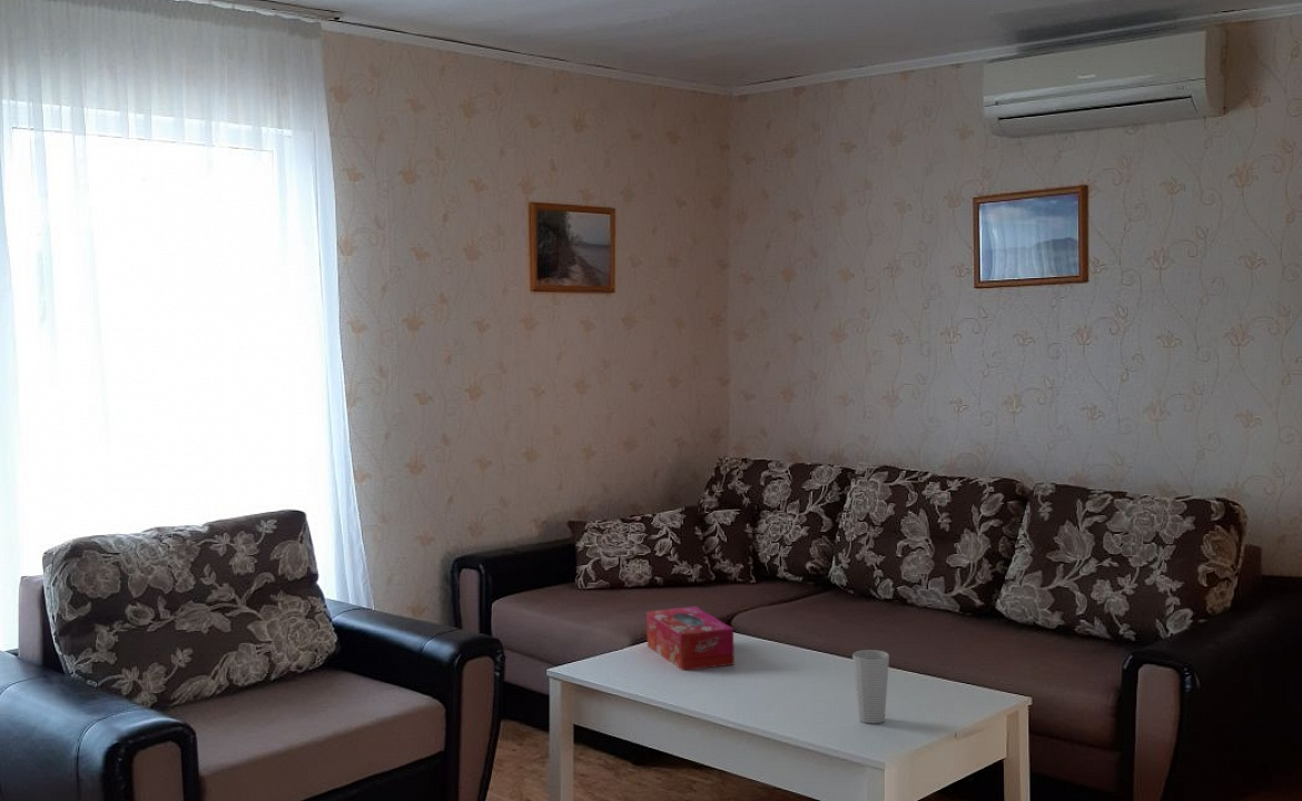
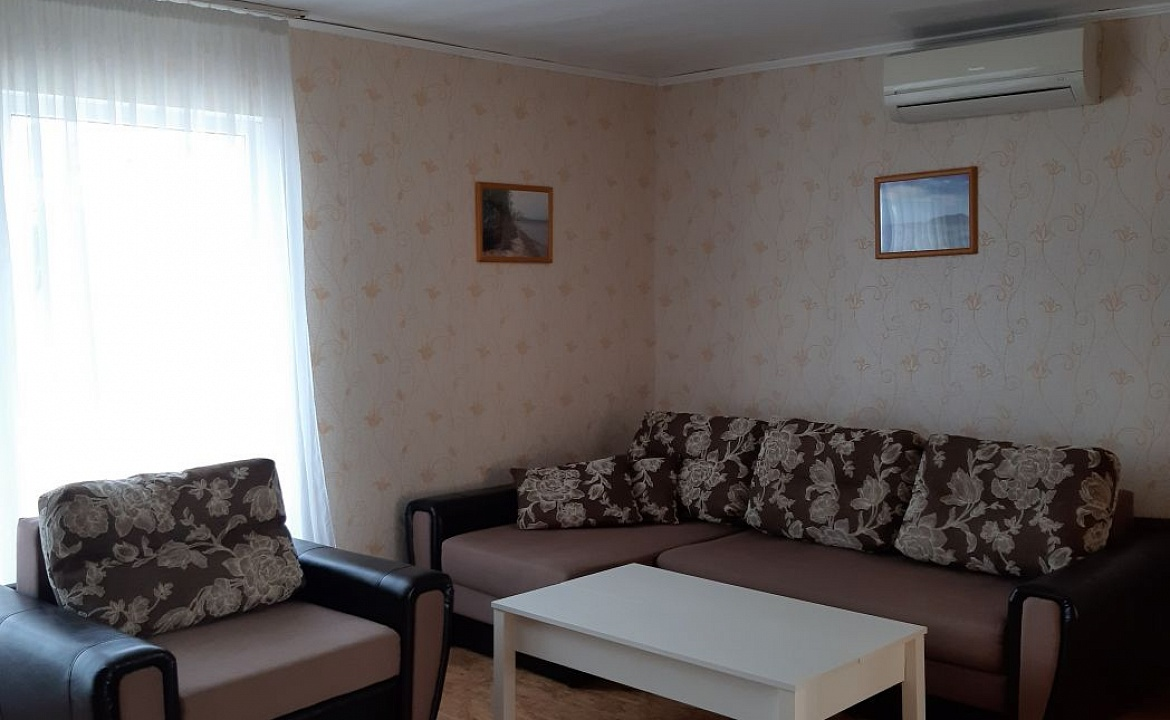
- cup (871, 686)
- tissue box (689, 636)
